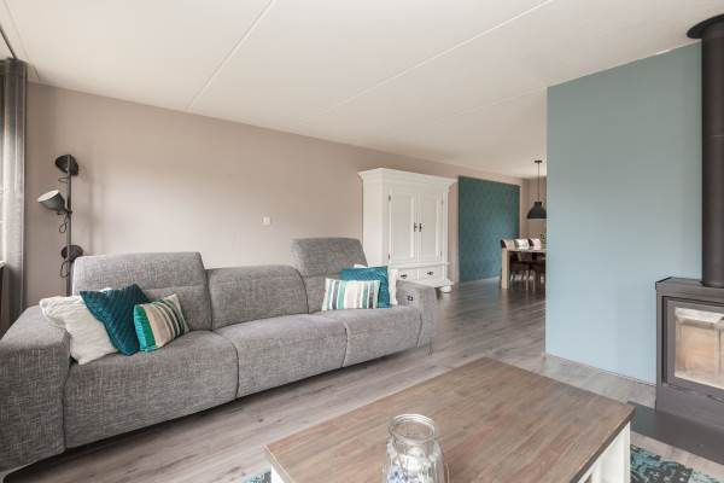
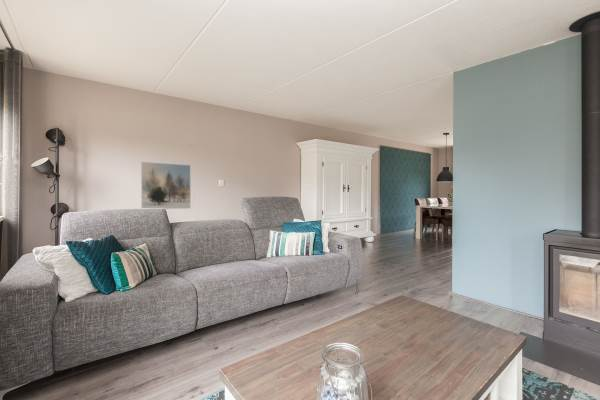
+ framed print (167, 186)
